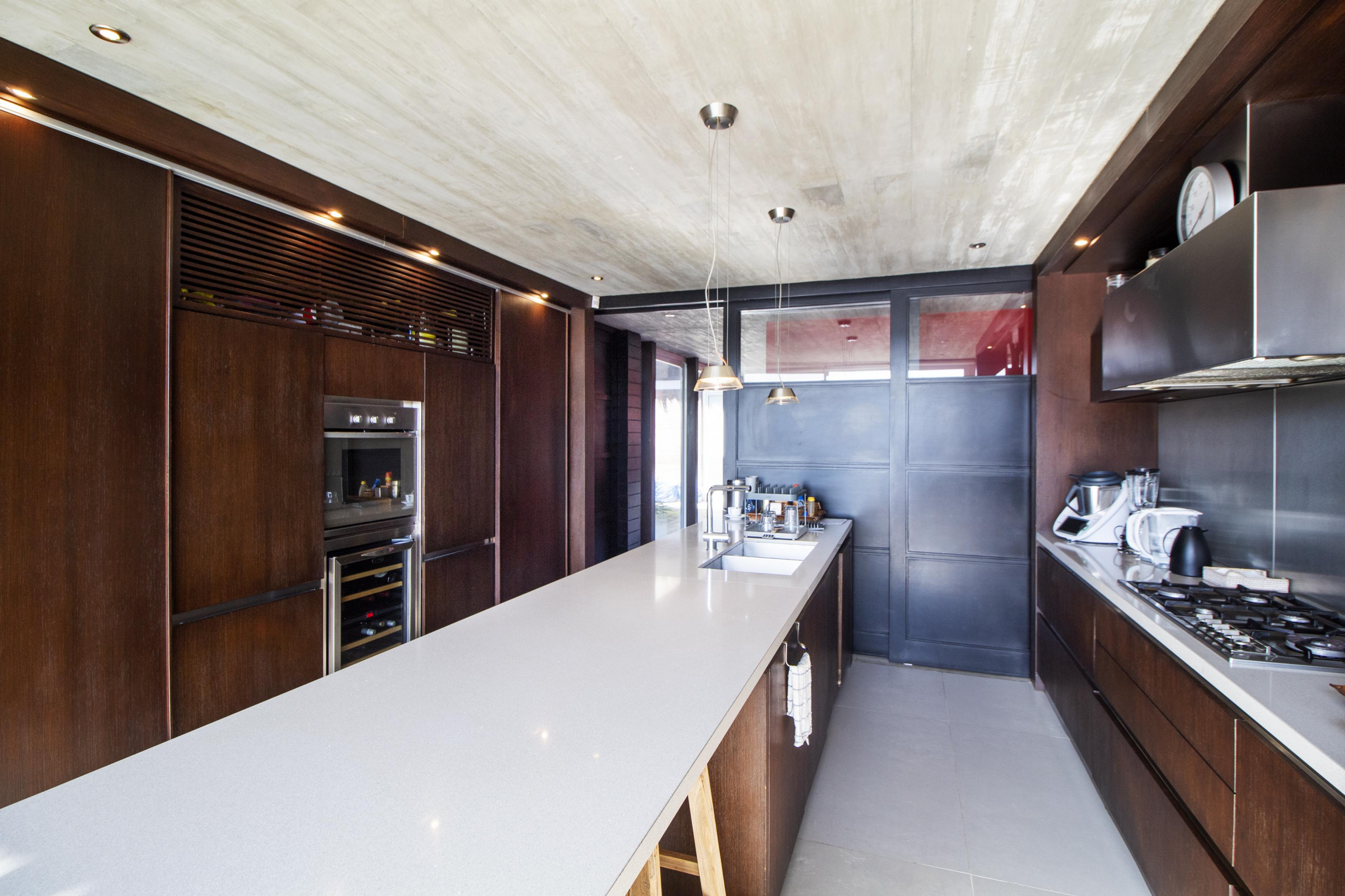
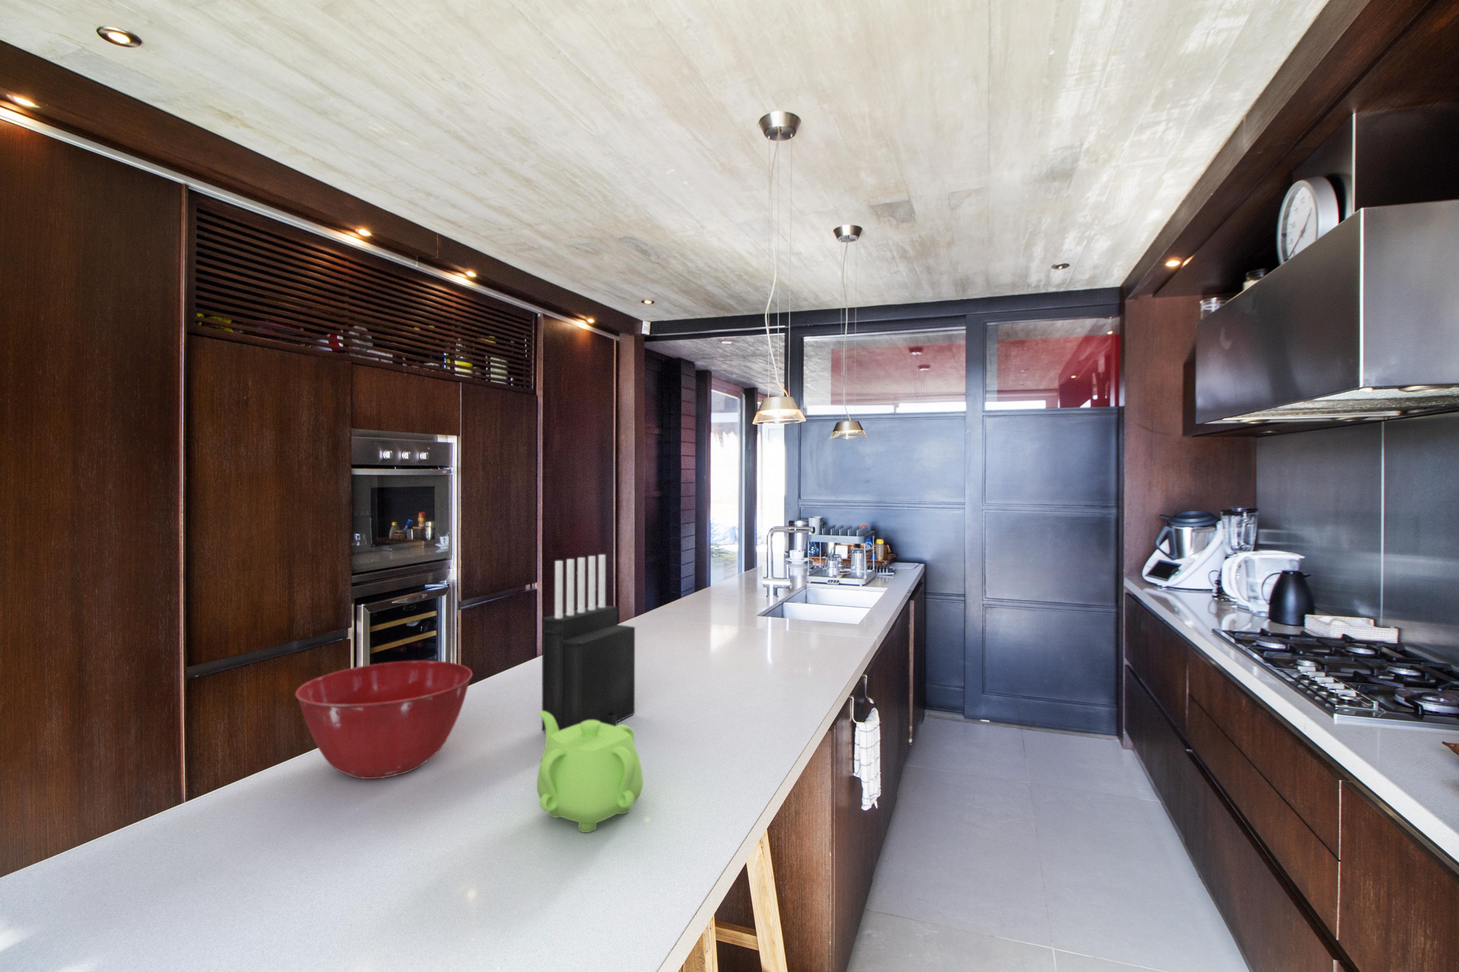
+ knife block (593, 640)
+ mixing bowl (388, 720)
+ teapot (584, 764)
